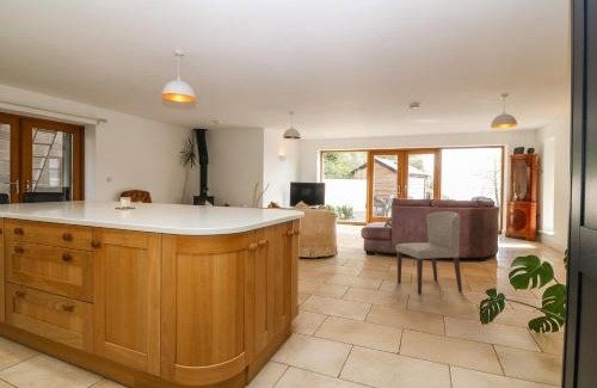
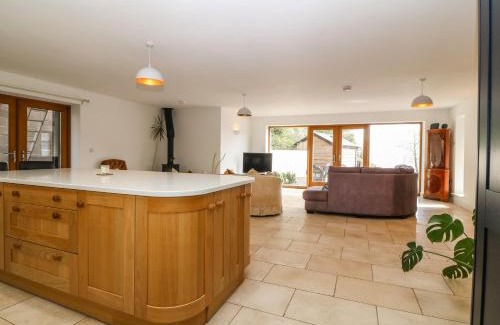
- chair (429, 248)
